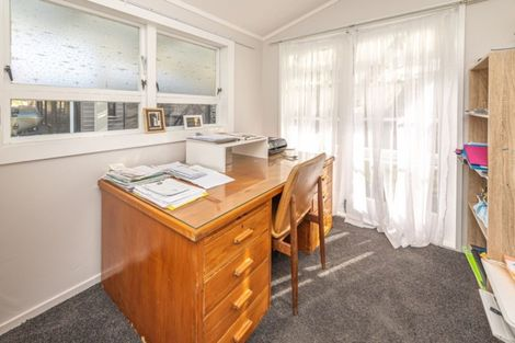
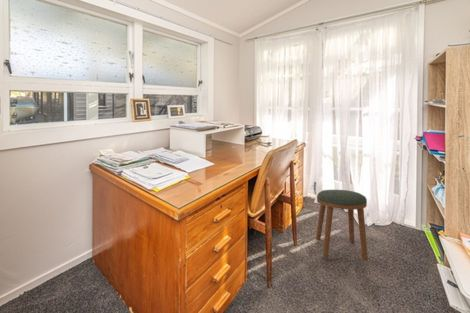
+ stool (348, 218)
